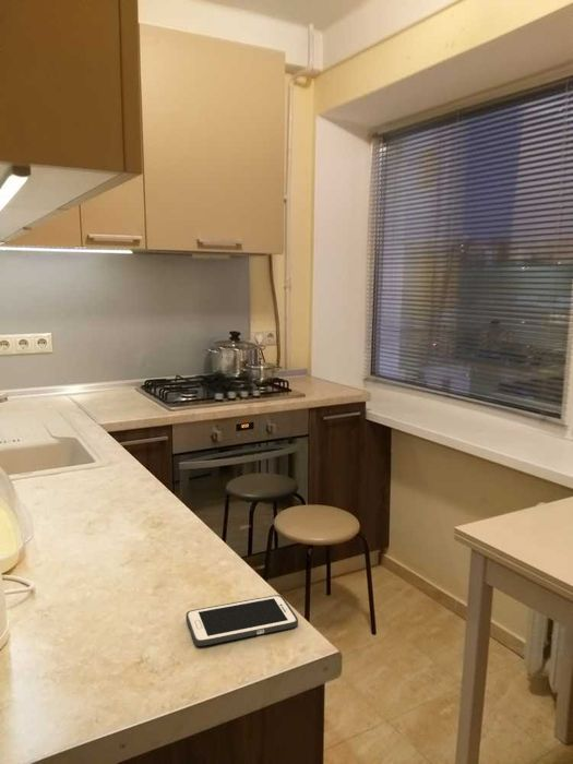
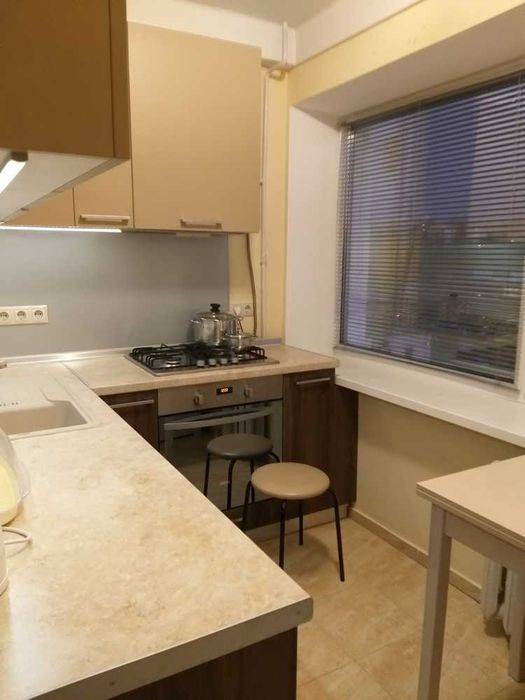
- cell phone (241, 619)
